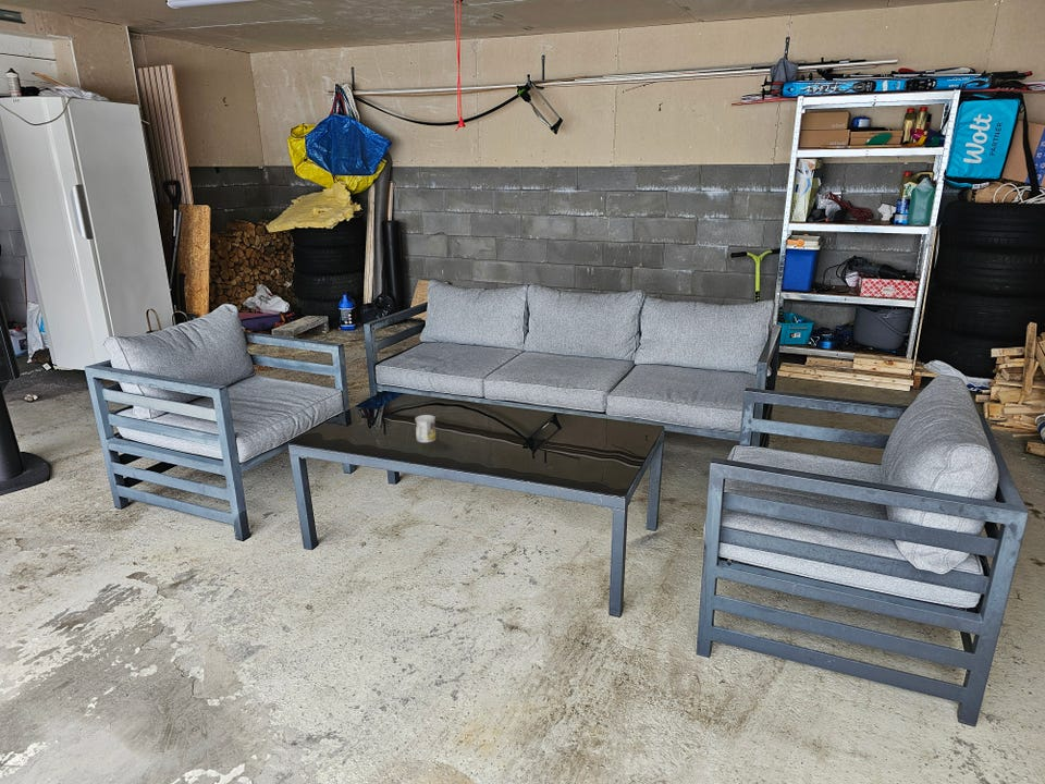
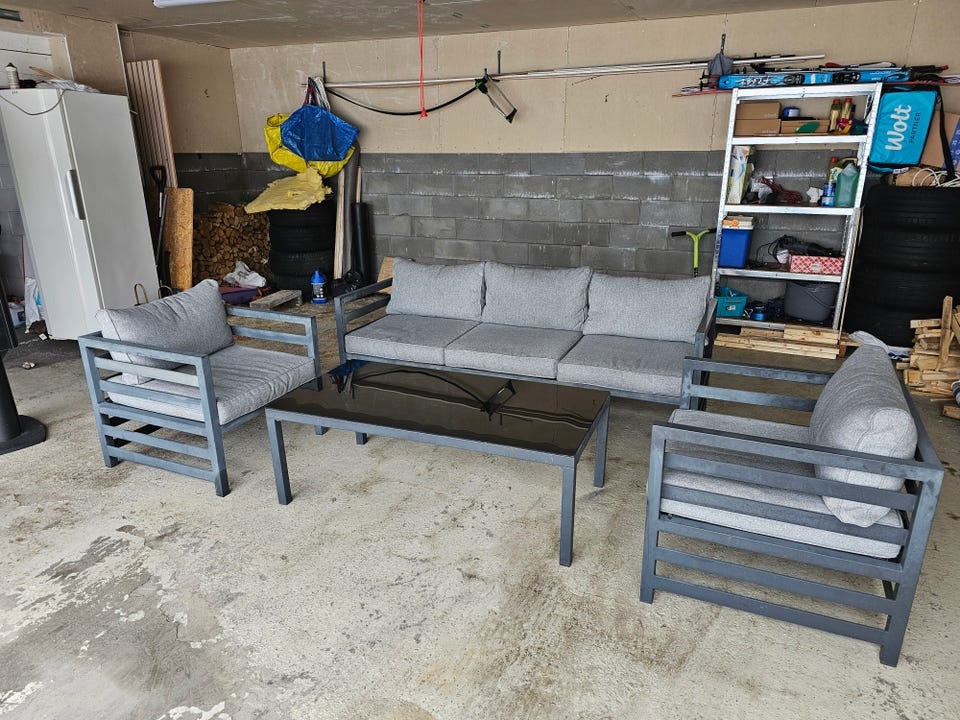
- mug (422, 429)
